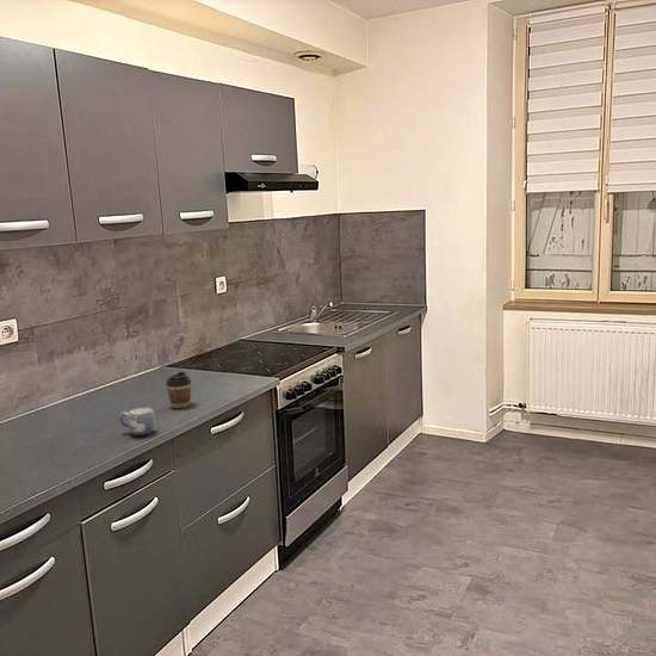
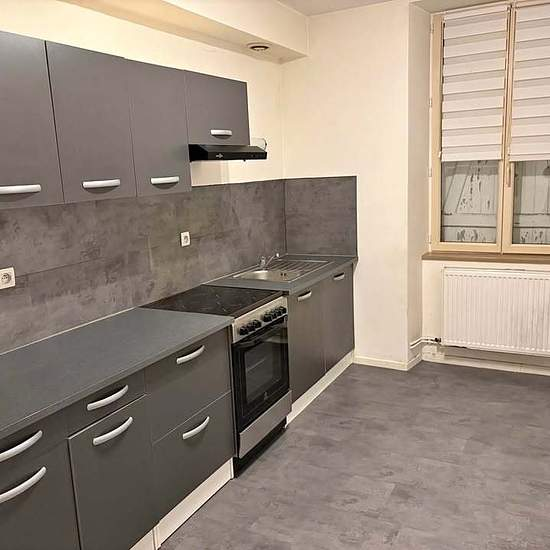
- mug (136, 421)
- coffee cup (179, 389)
